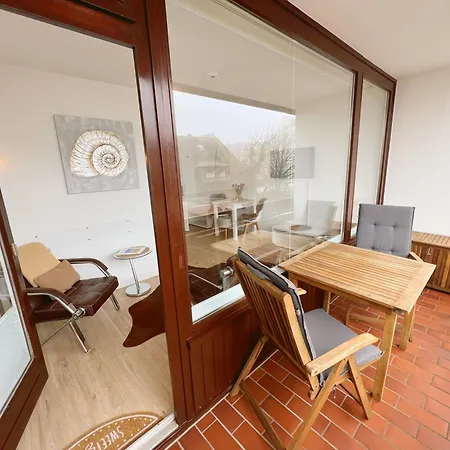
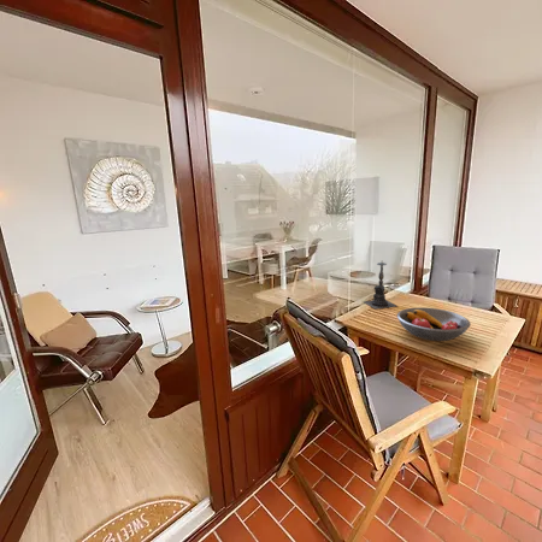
+ fruit bowl (431, 324)
+ candle holder (381, 279)
